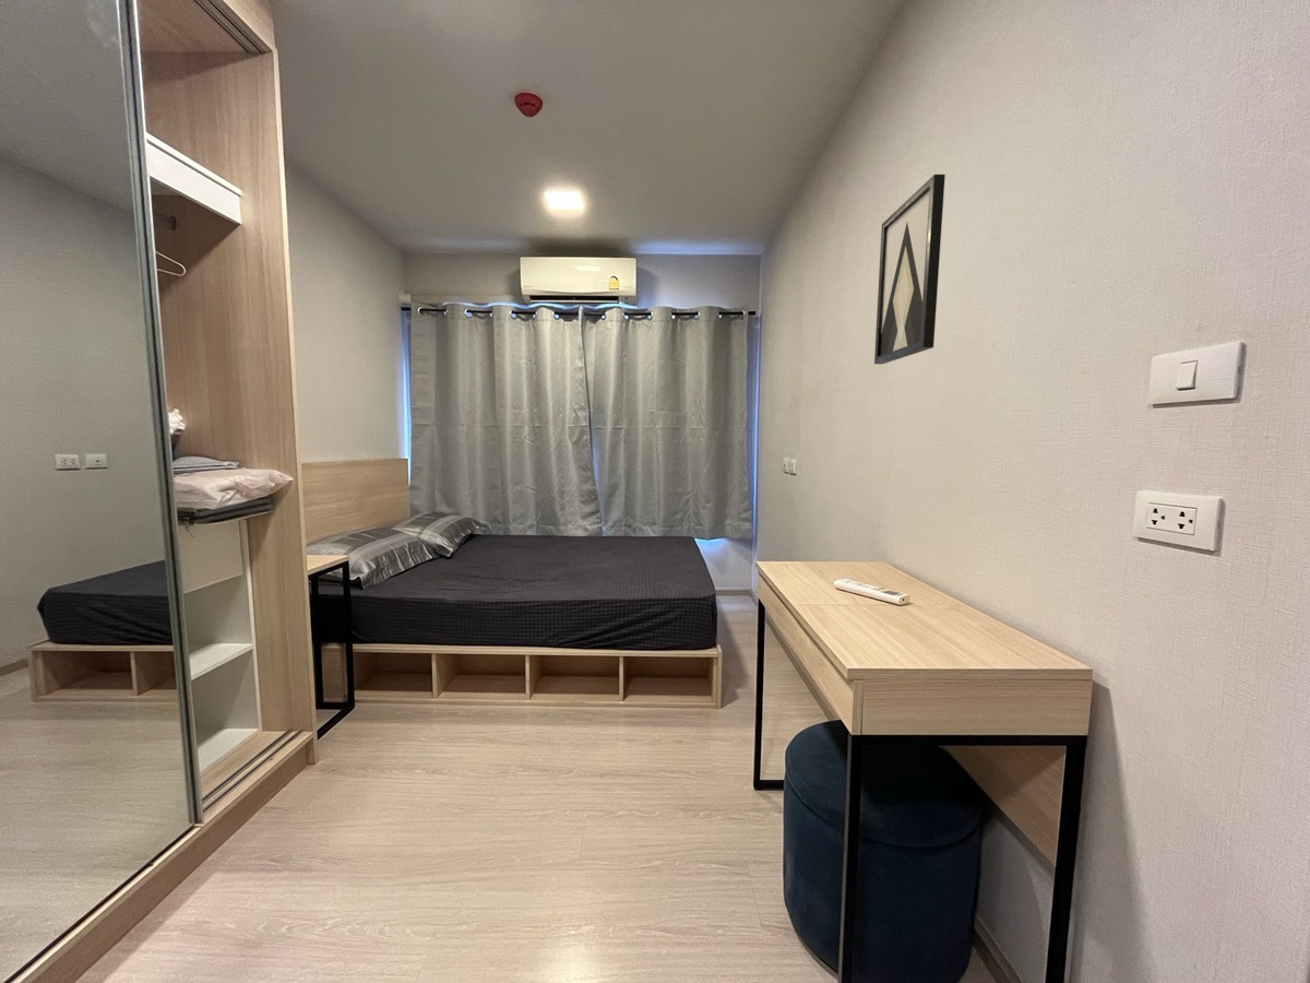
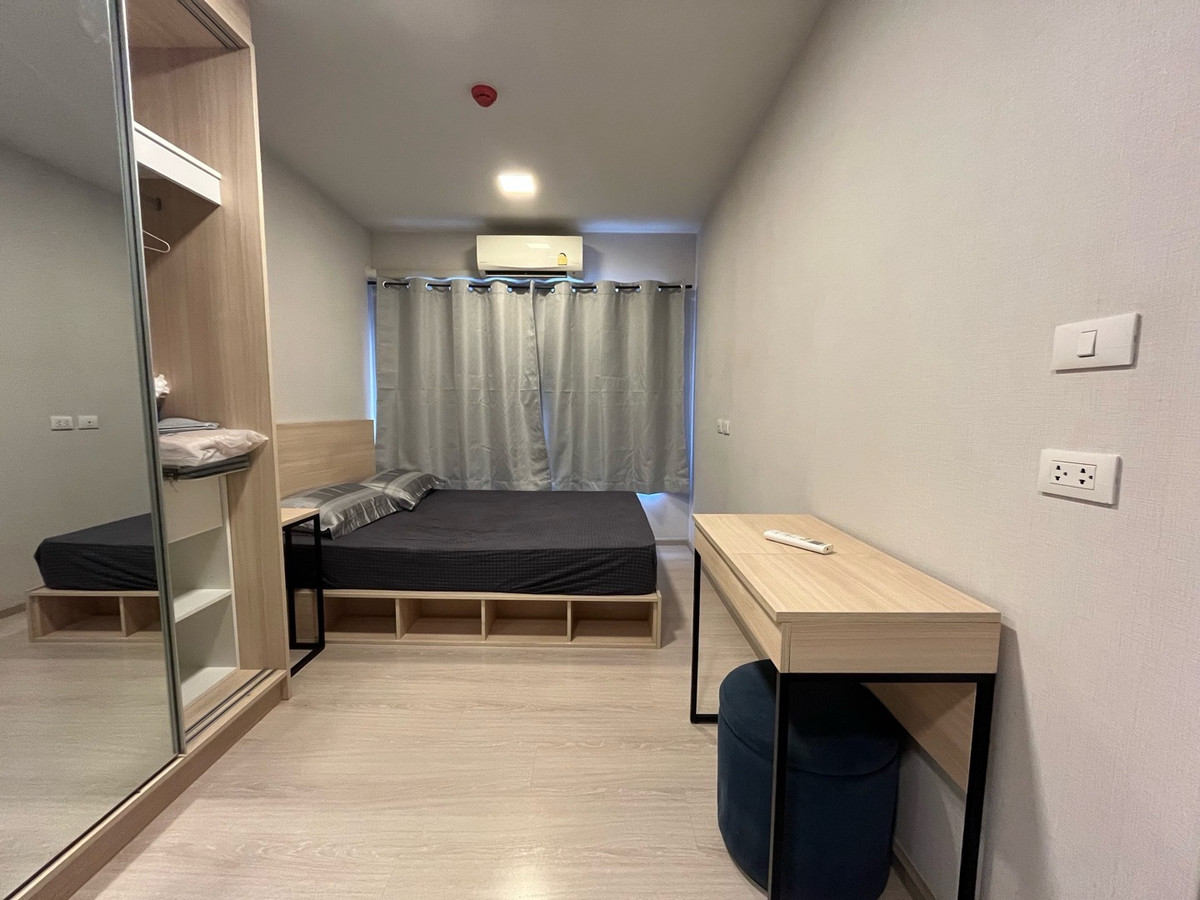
- wall art (905, 280)
